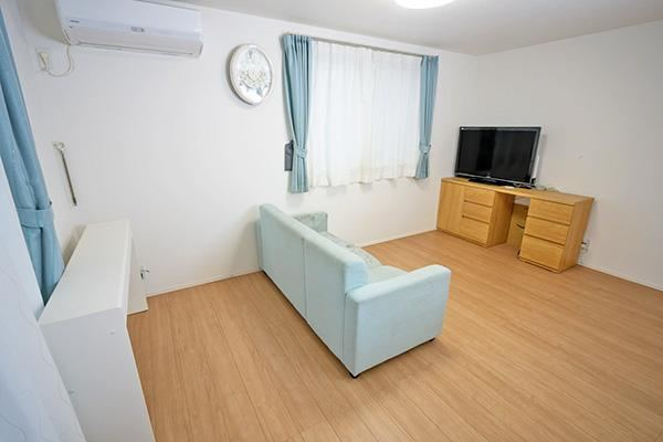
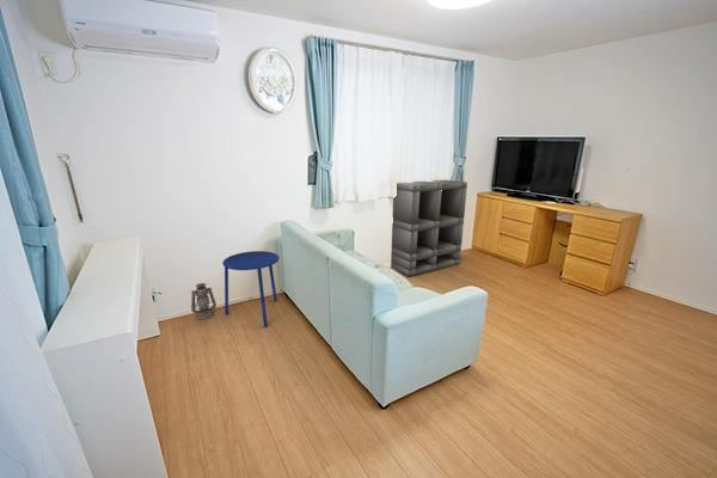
+ side table (259, 287)
+ shelving unit (428, 225)
+ lantern (202, 299)
